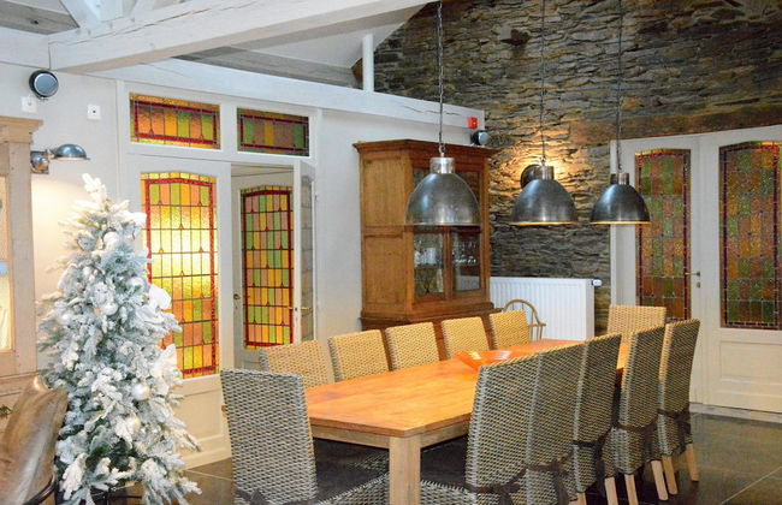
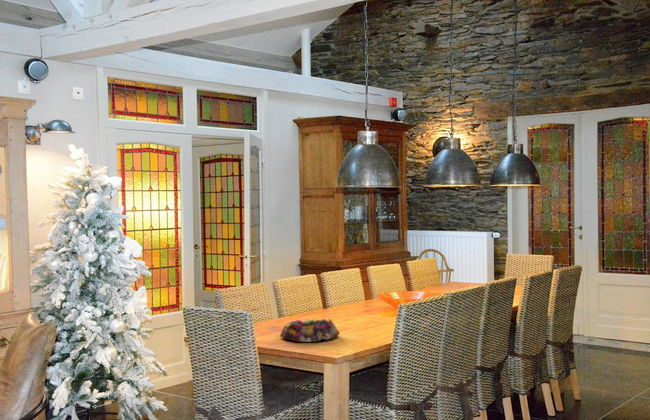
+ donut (309, 328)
